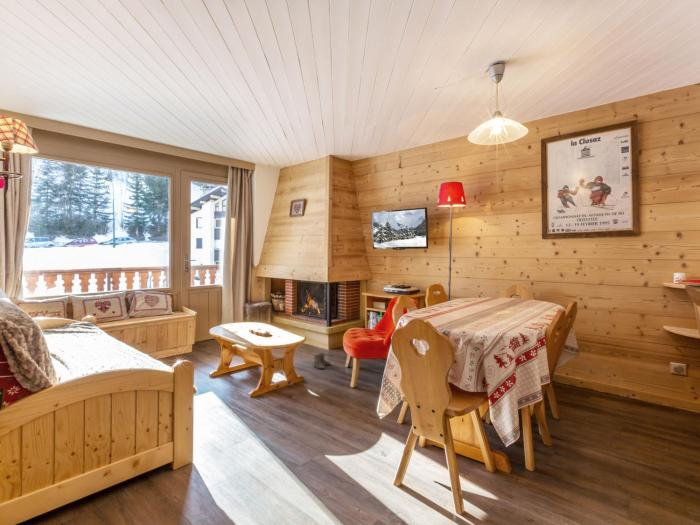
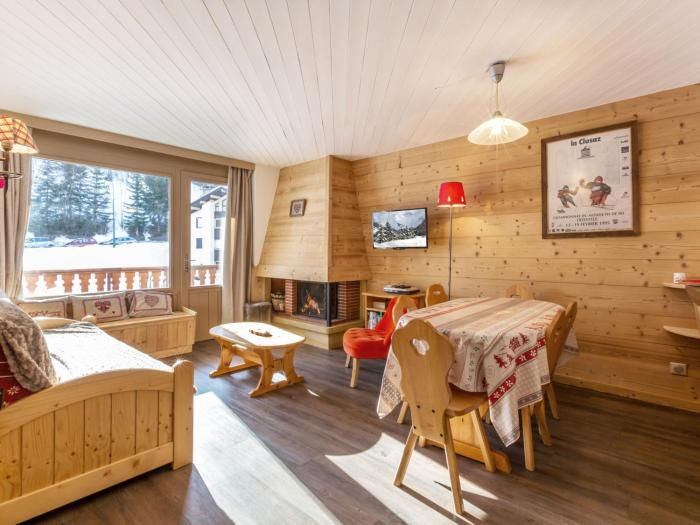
- boots (321, 360)
